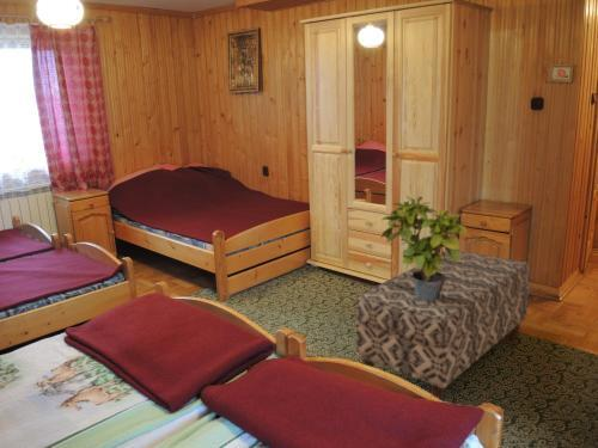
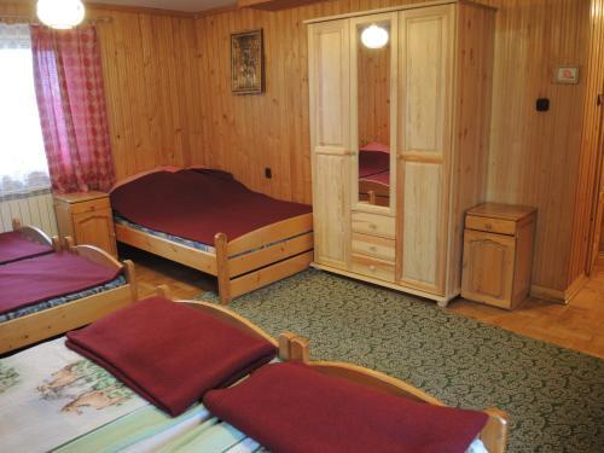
- bench (447, 320)
- potted plant (421, 246)
